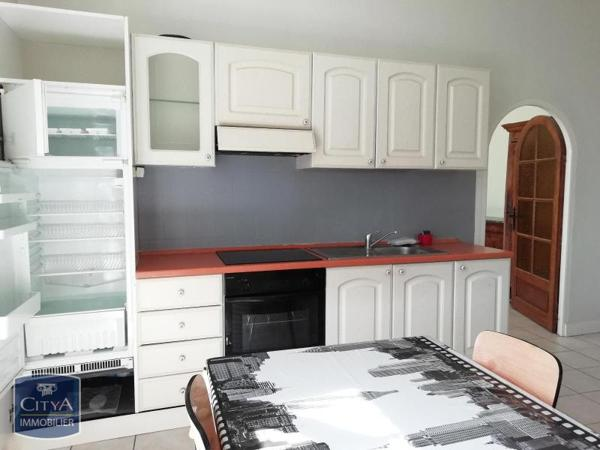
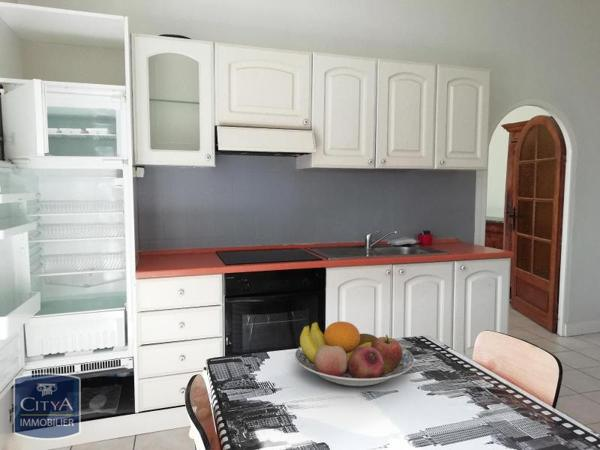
+ fruit bowl (353, 350)
